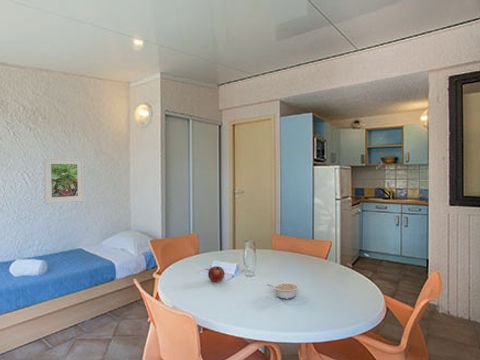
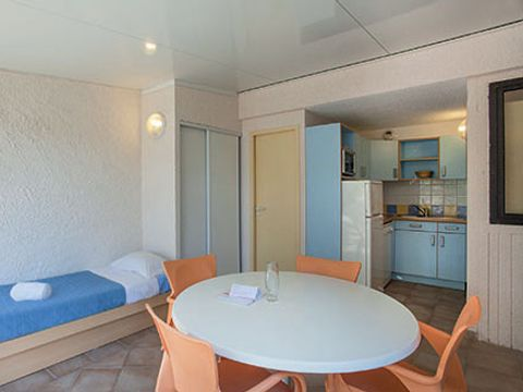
- legume (285, 289)
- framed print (64, 180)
- fruit (216, 273)
